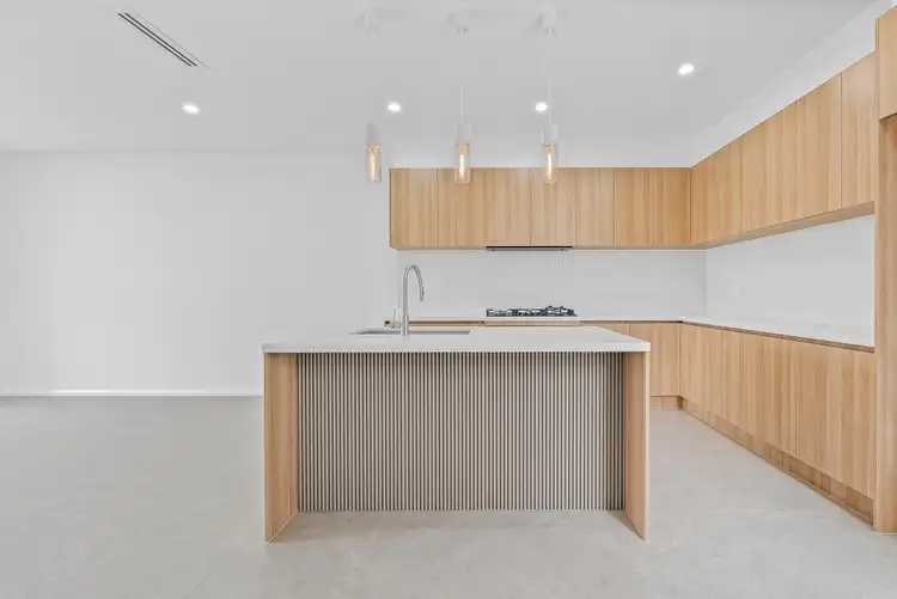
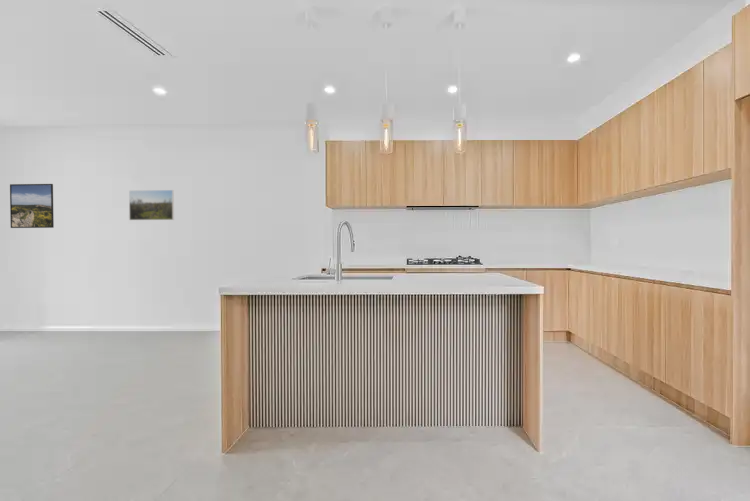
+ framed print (151, 205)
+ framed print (31, 206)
